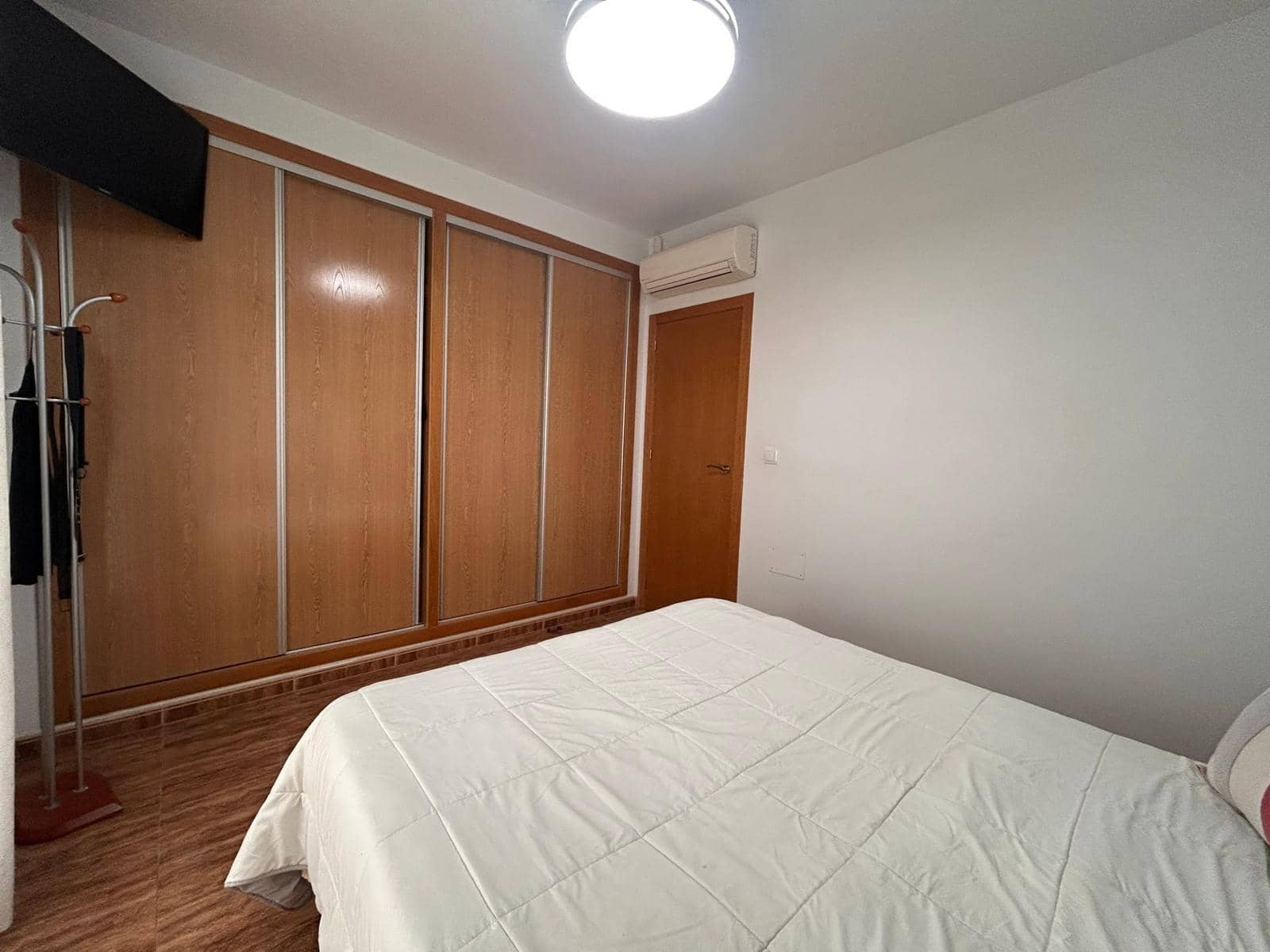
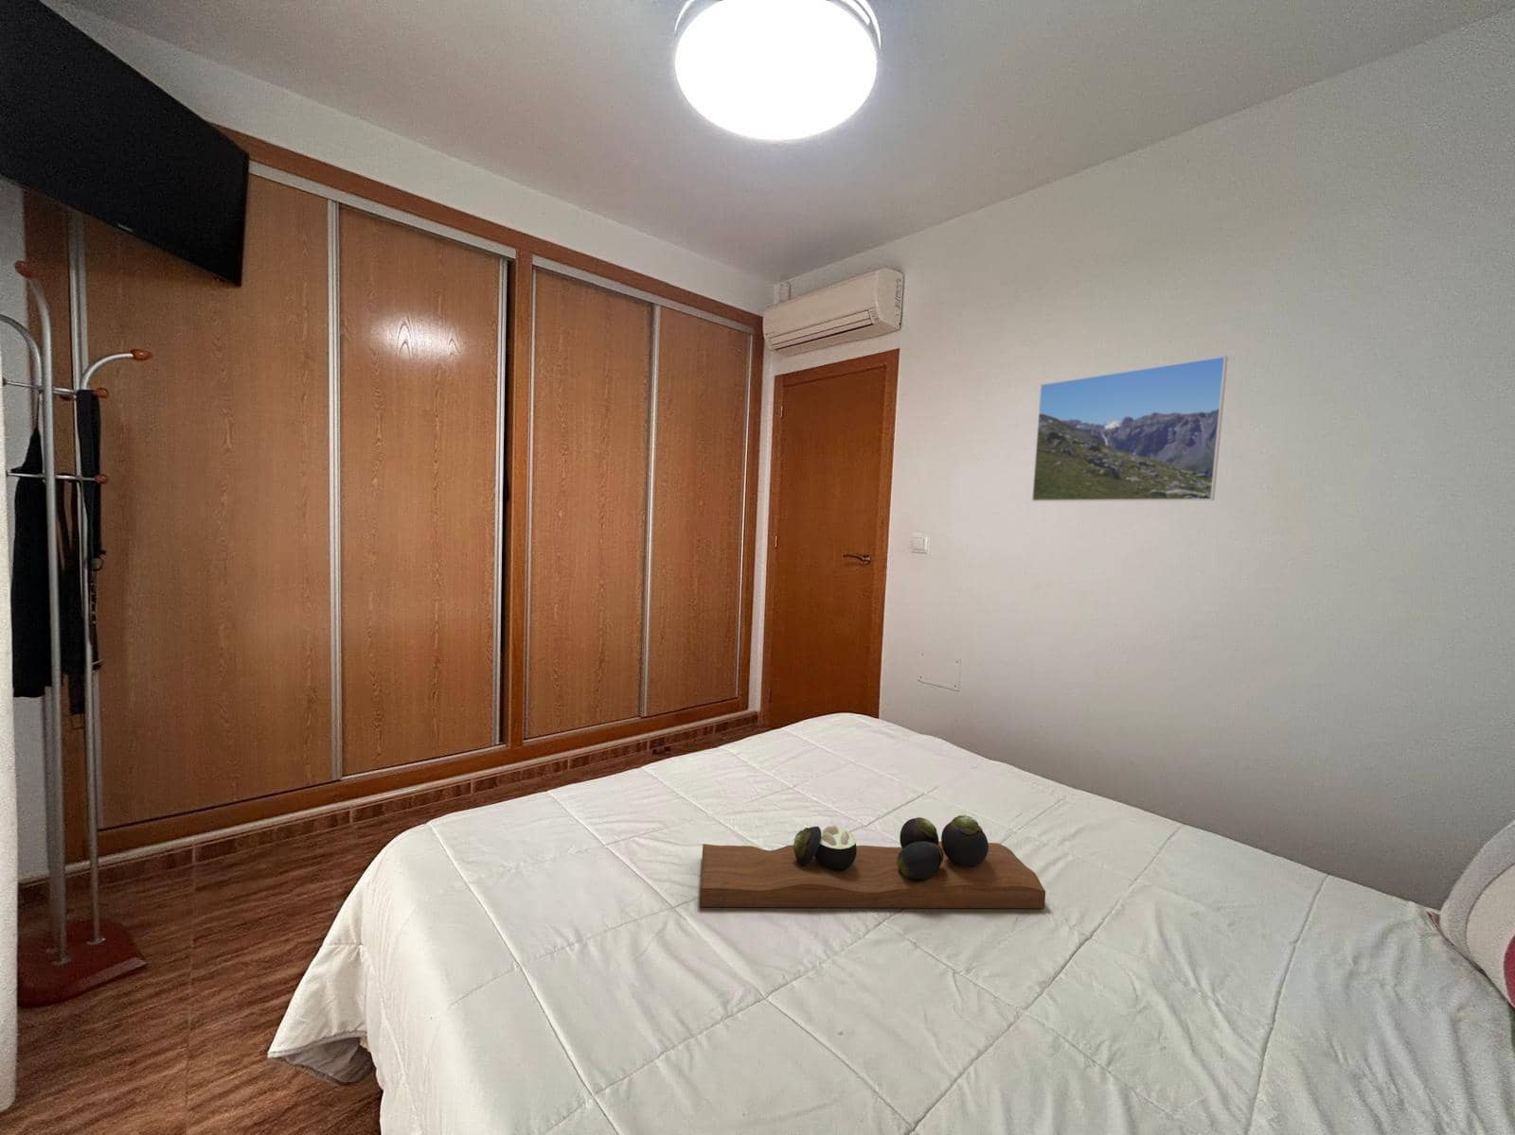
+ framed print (1119, 438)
+ decorative tray (866, 845)
